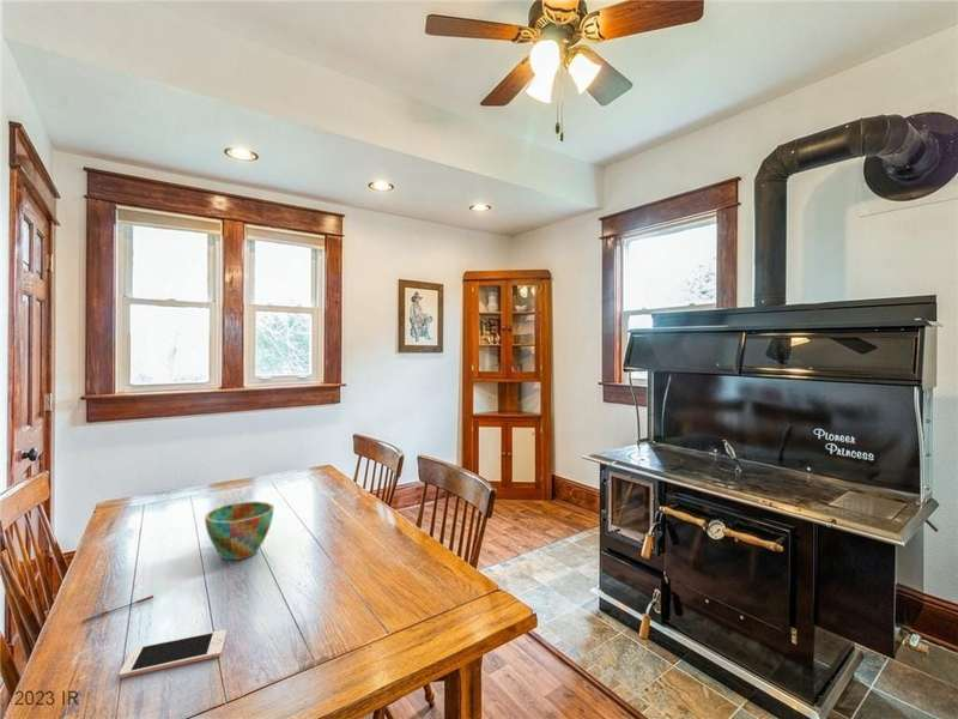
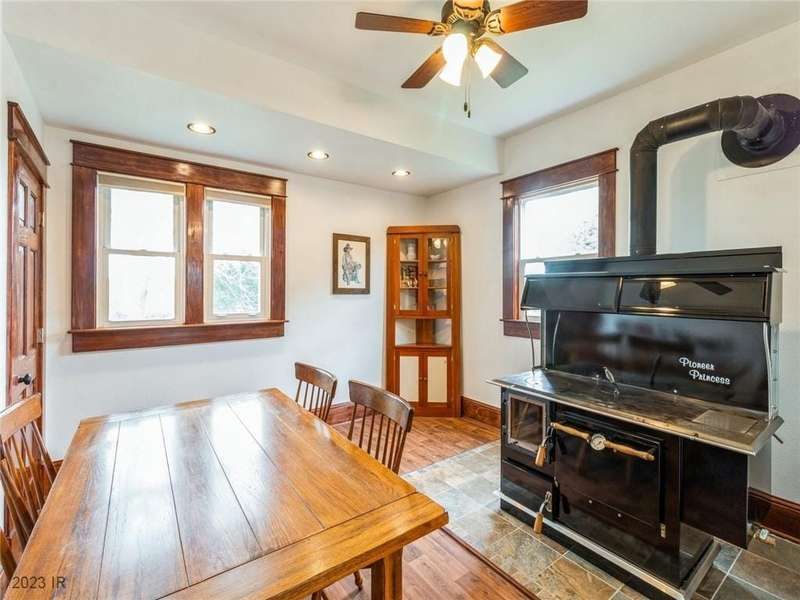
- cup (236, 530)
- pen (119, 608)
- cell phone (176, 652)
